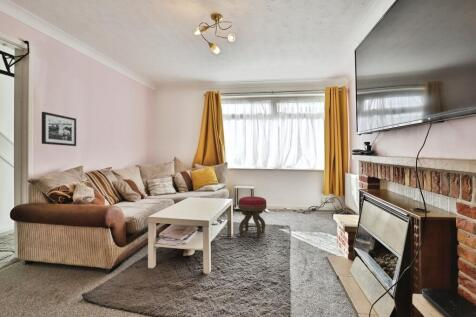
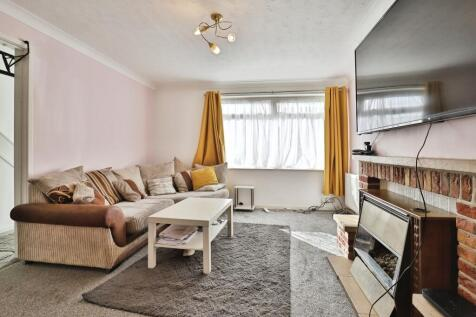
- stool (252, 215)
- picture frame (60, 130)
